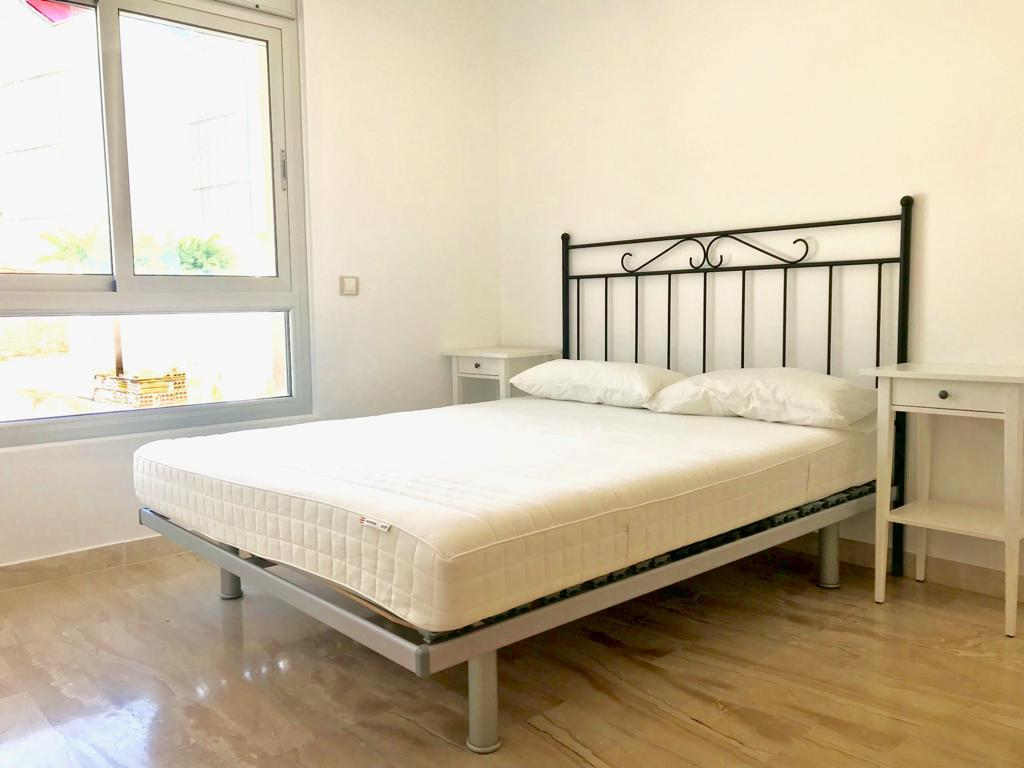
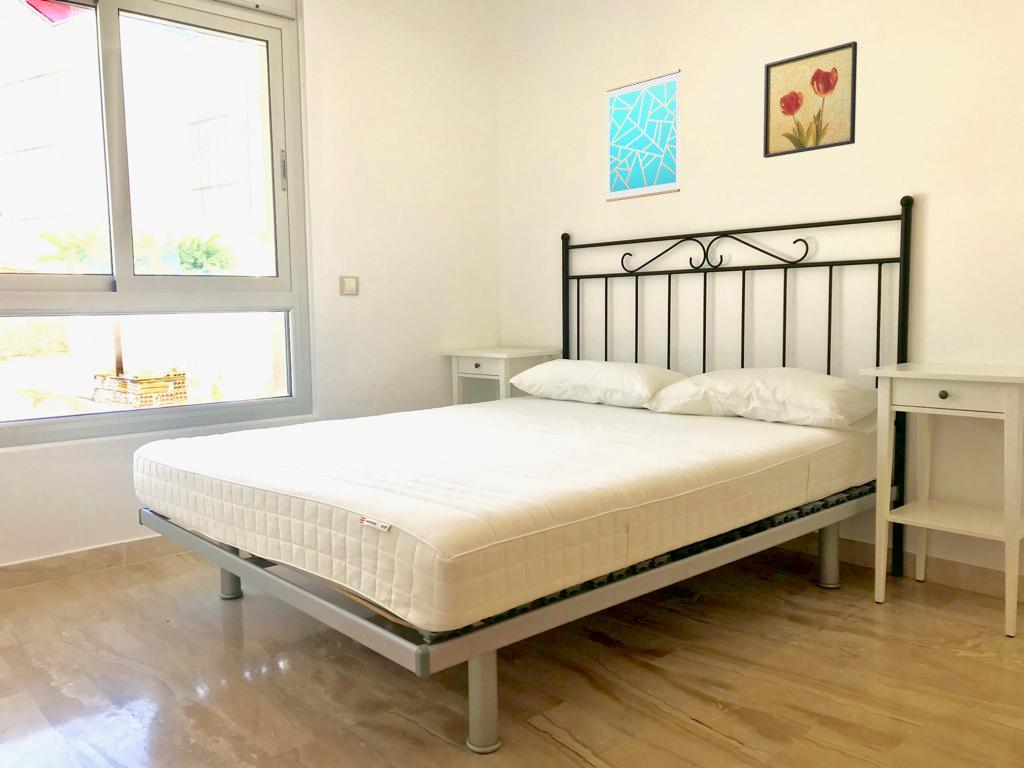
+ wall art (809, 102)
+ wall art (641, 138)
